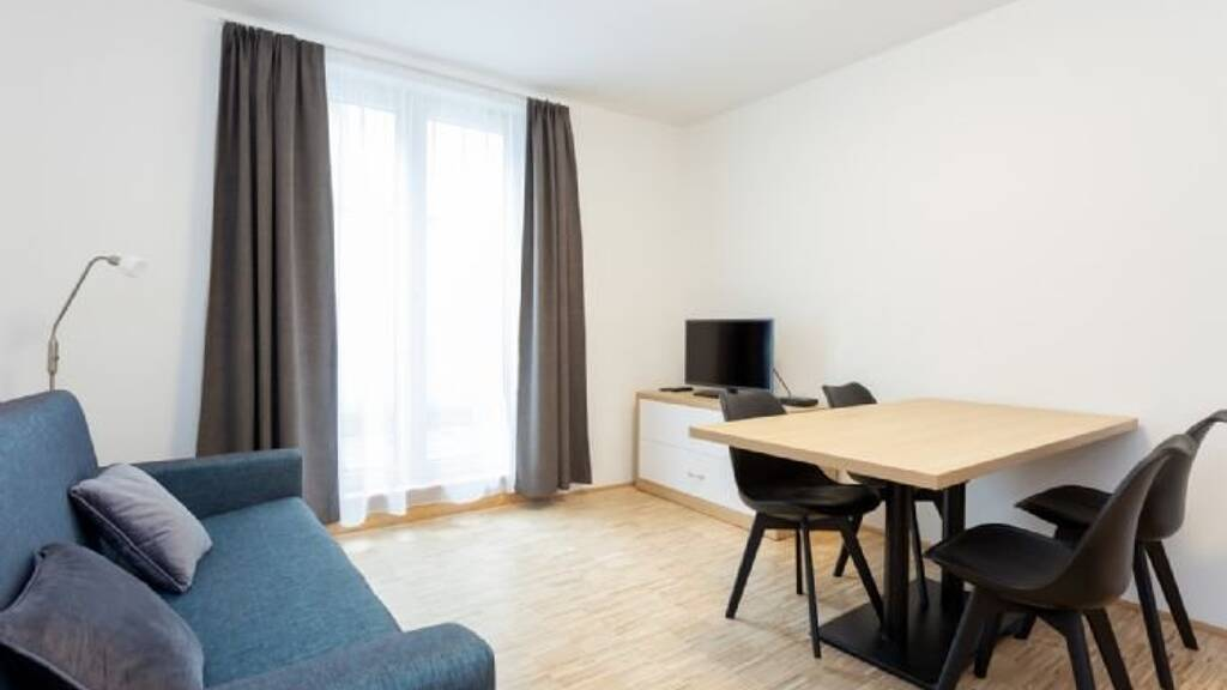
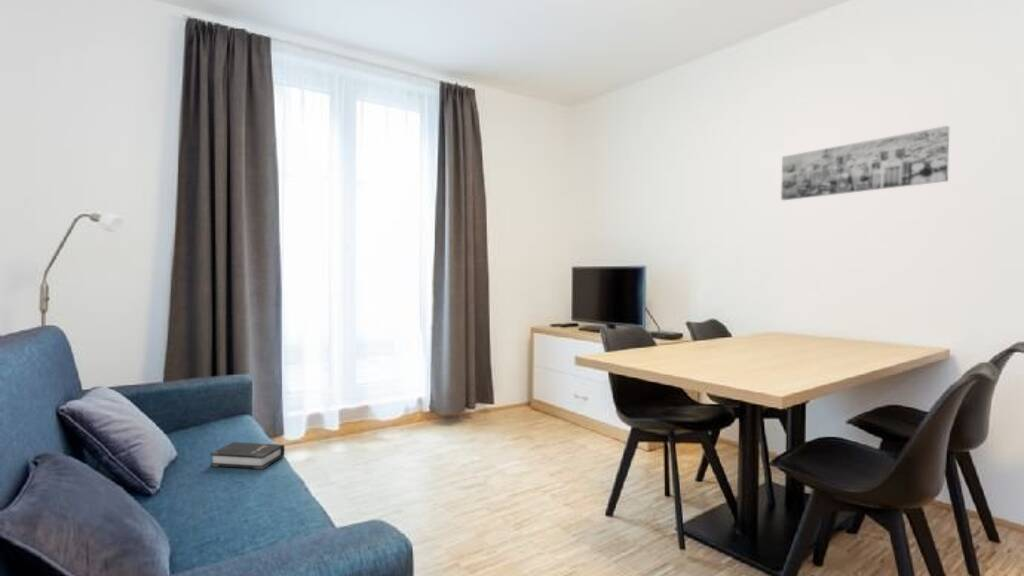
+ hardback book (248, 454)
+ wall art (855, 167)
